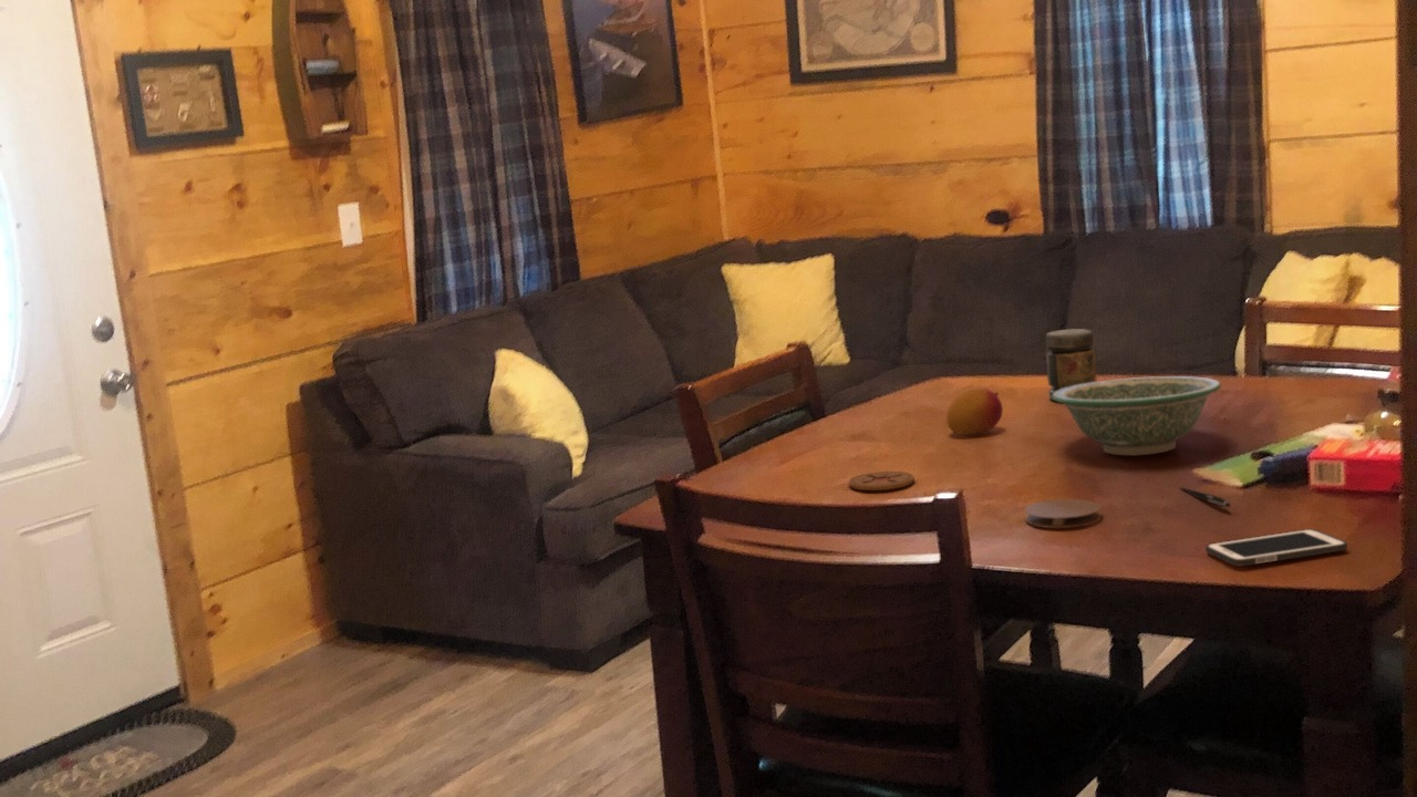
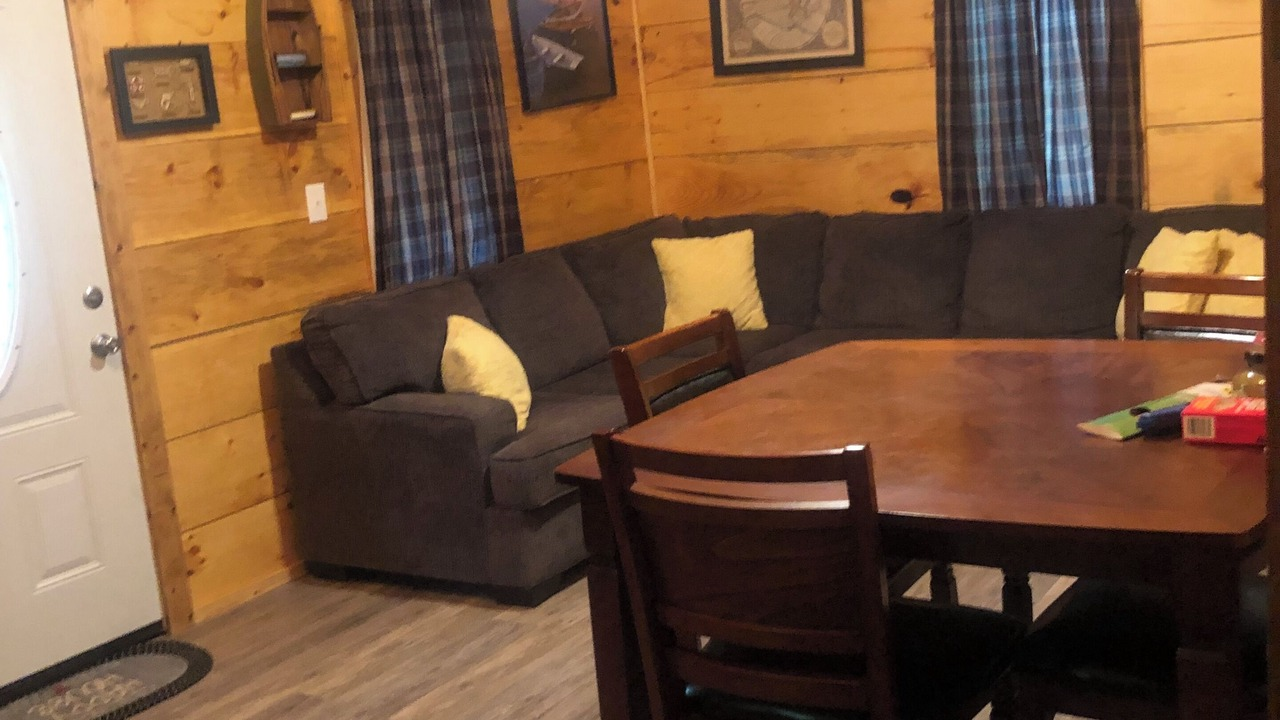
- bowl (1136, 417)
- coaster (1063, 513)
- jar (1070, 364)
- cell phone (1275, 547)
- fruit (973, 410)
- pen (1204, 495)
- coaster (881, 480)
